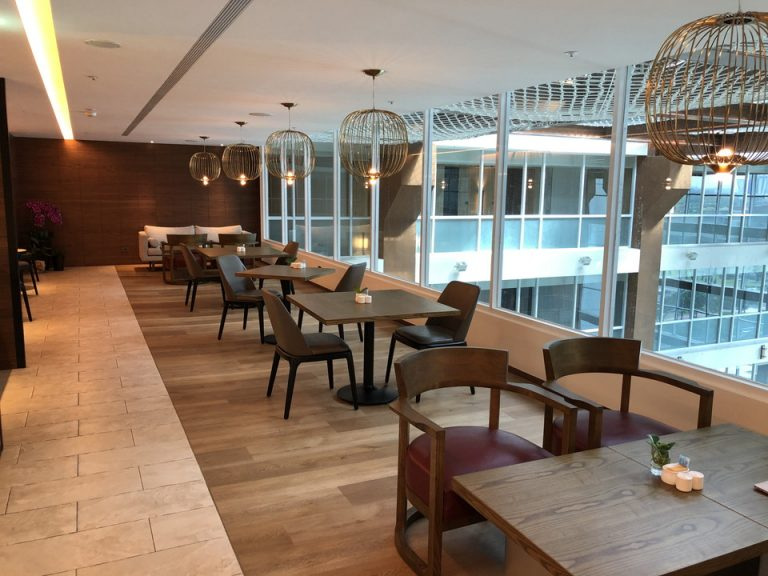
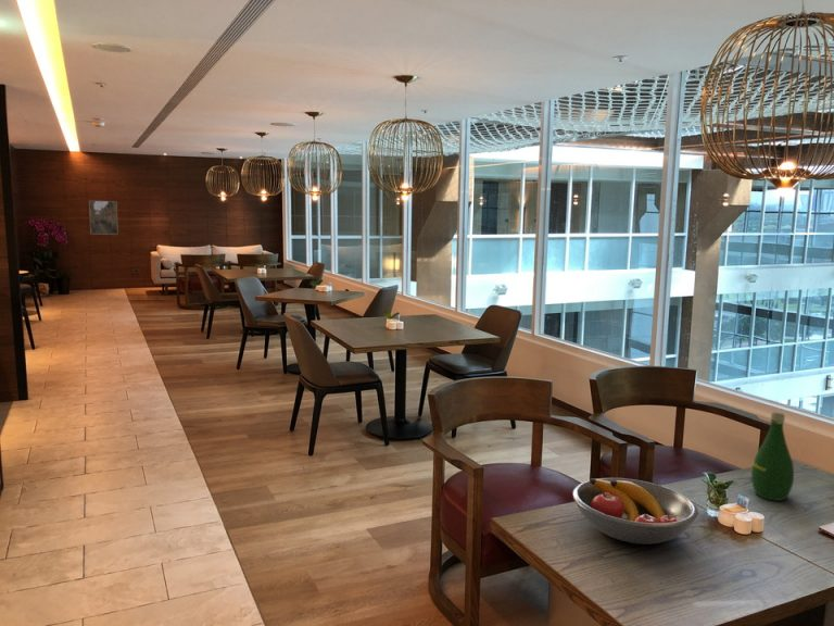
+ bottle (773, 454)
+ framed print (103, 217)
+ fruit bowl (632, 511)
